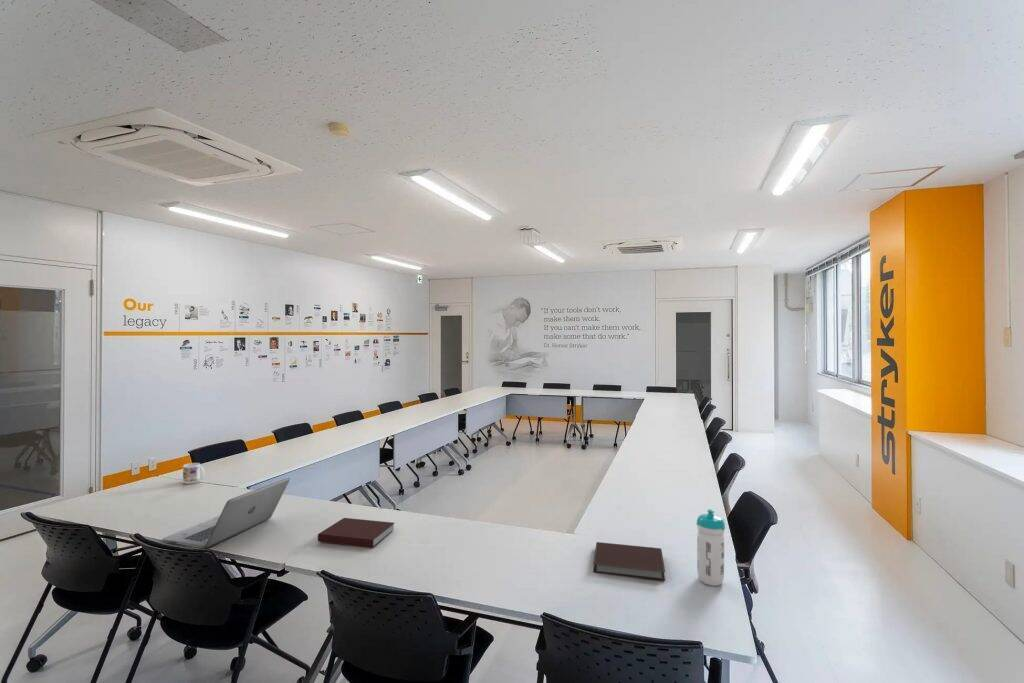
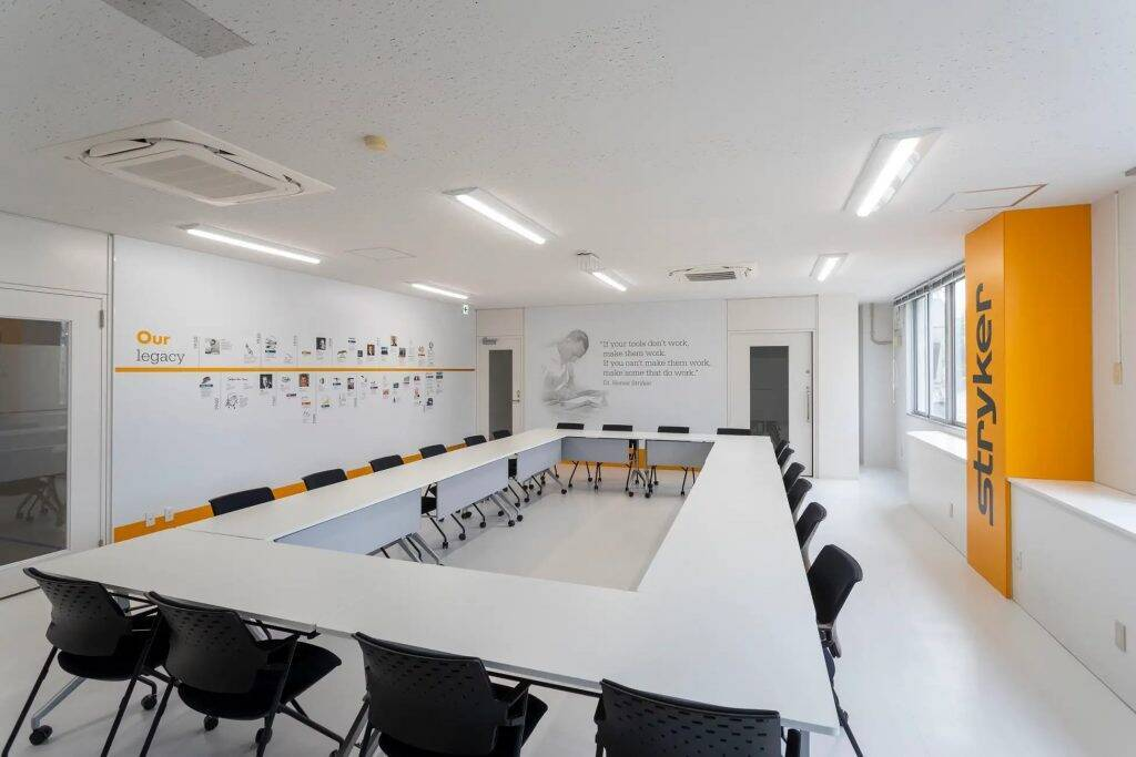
- mug (194, 473)
- notebook (628, 559)
- water bottle (710, 545)
- laptop (229, 508)
- notebook (357, 531)
